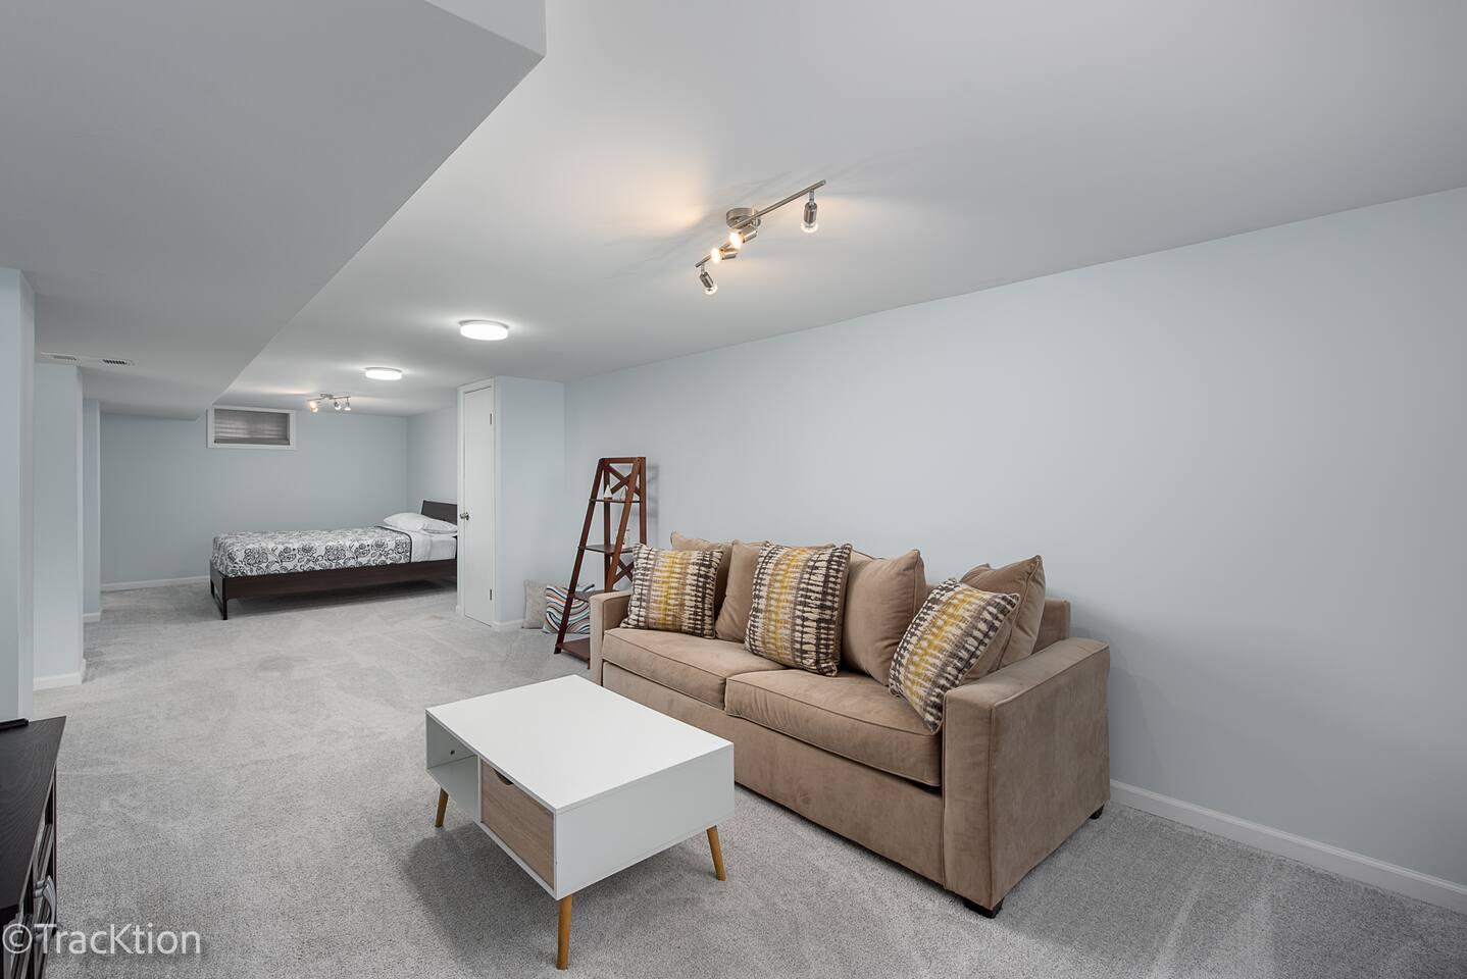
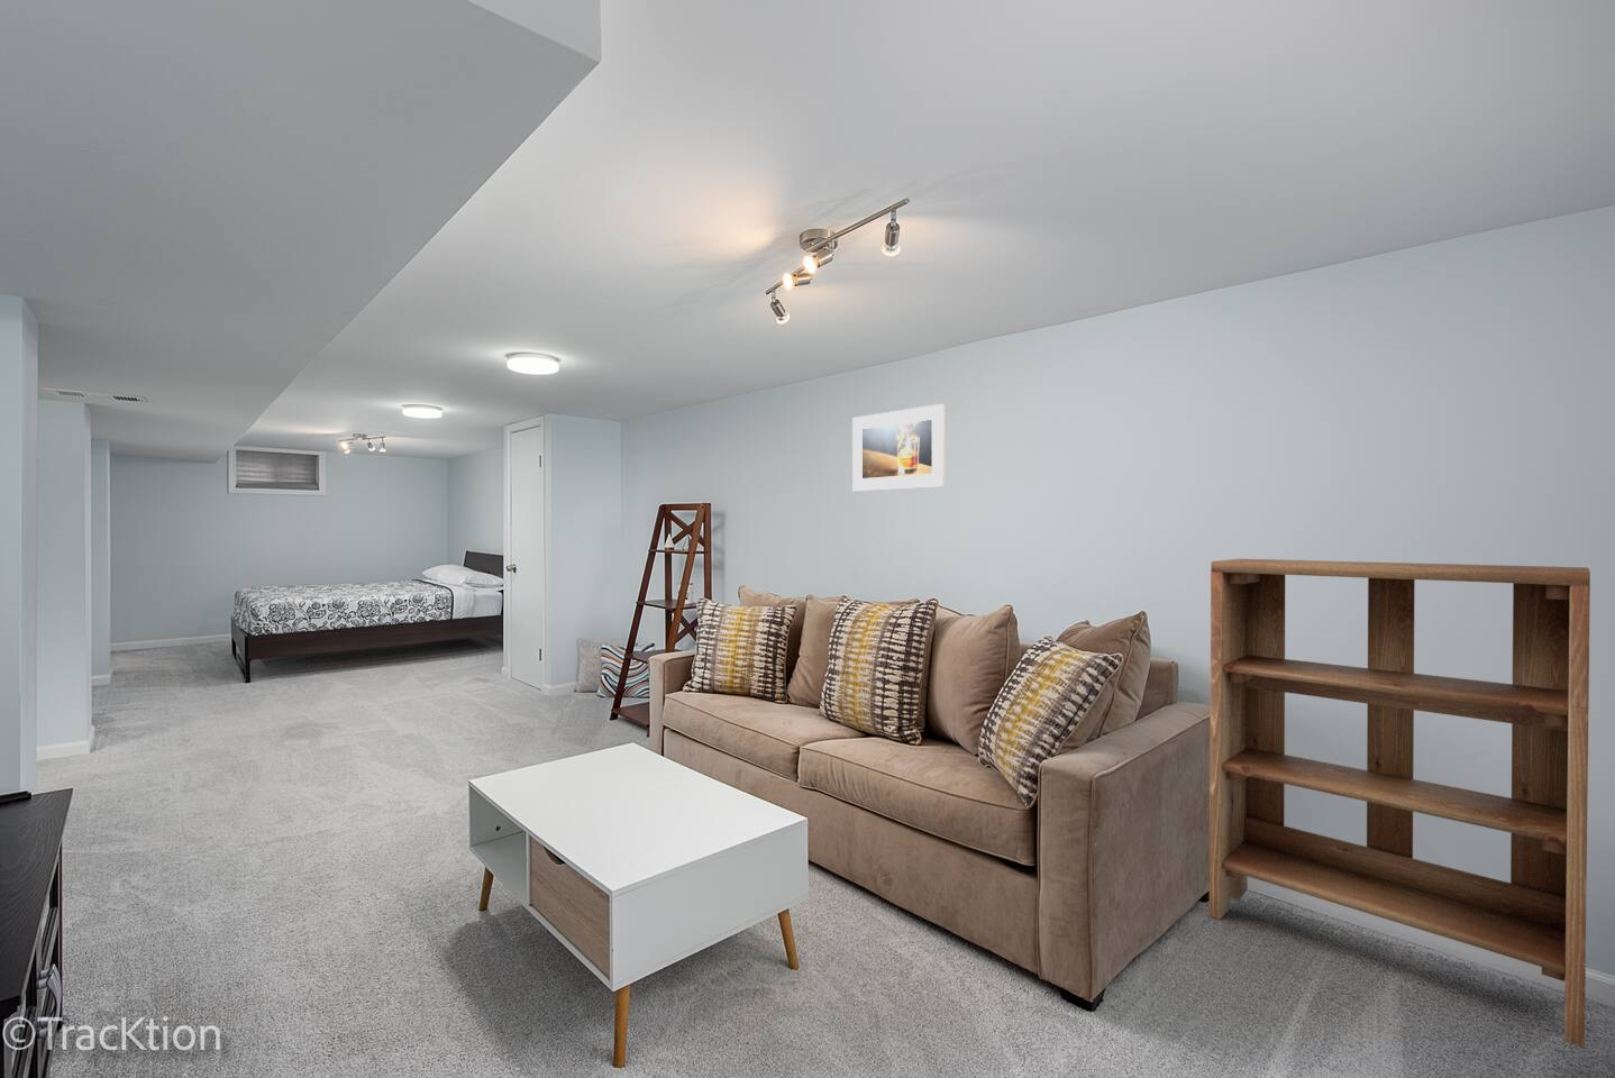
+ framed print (895, 450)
+ bookshelf (1379, 759)
